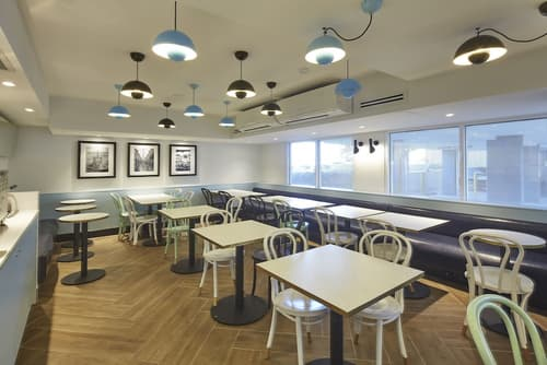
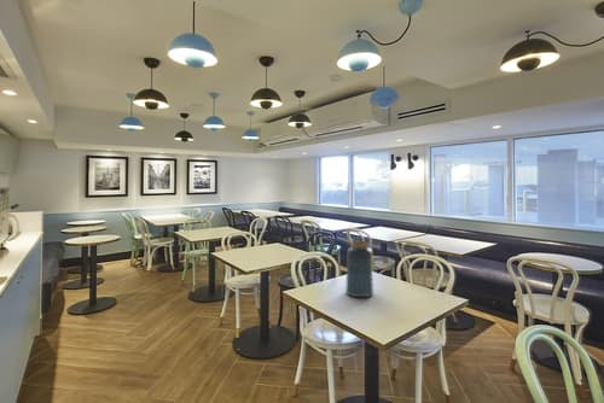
+ vase (359, 268)
